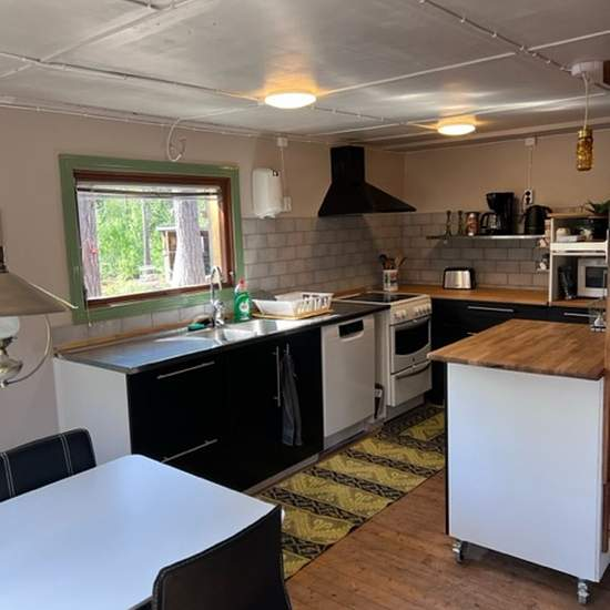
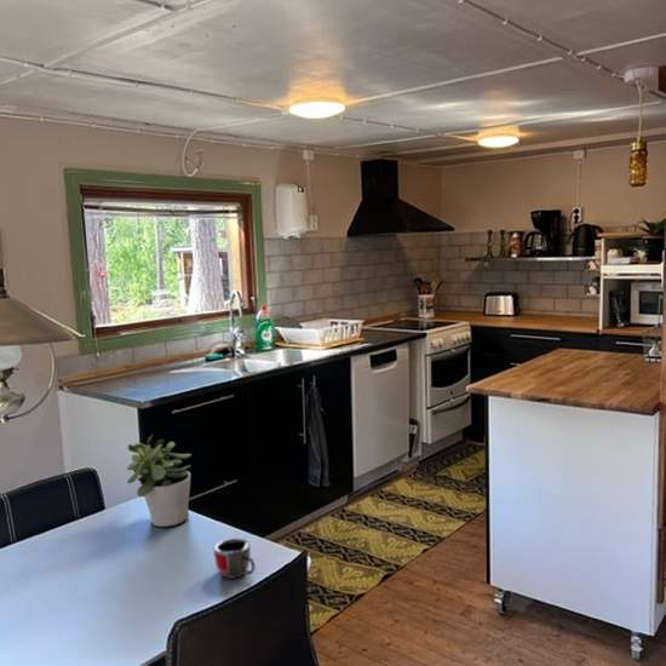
+ mug (236, 561)
+ potted plant (154, 480)
